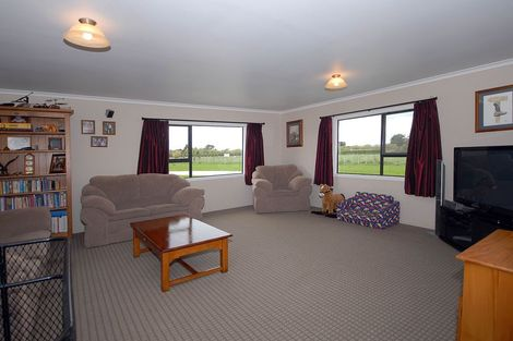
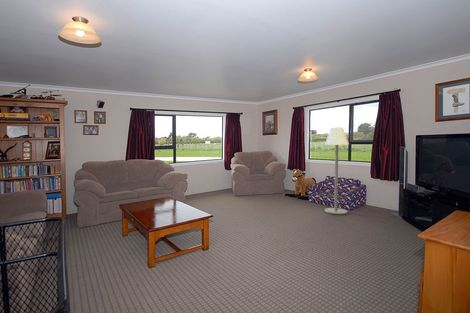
+ floor lamp (336, 169)
